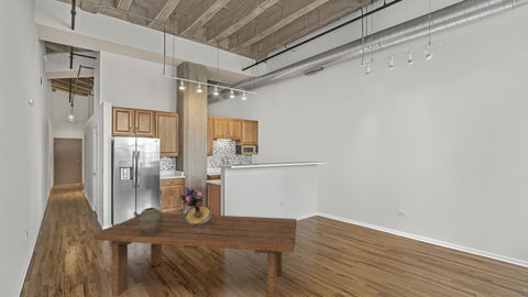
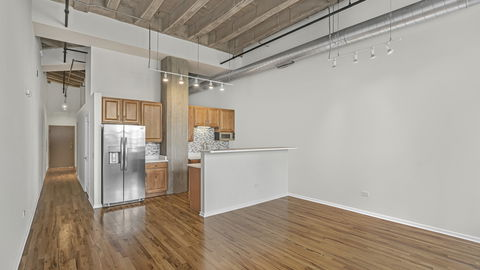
- dining table (205, 246)
- ceramic jug (148, 220)
- bouquet (196, 204)
